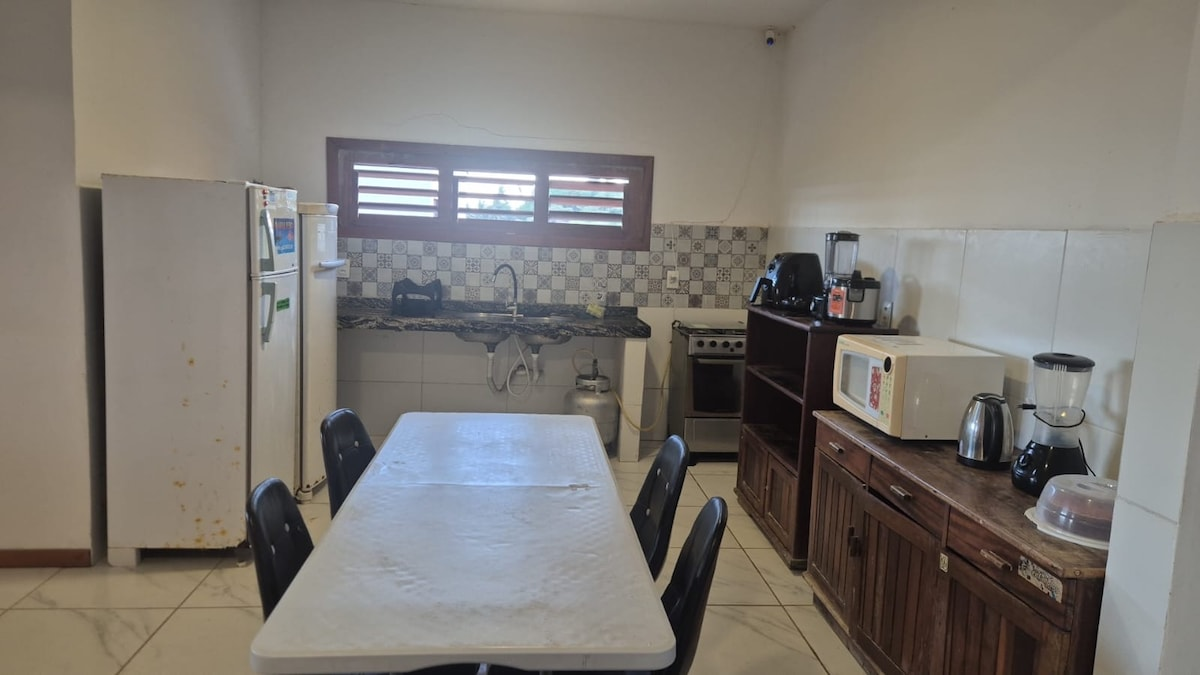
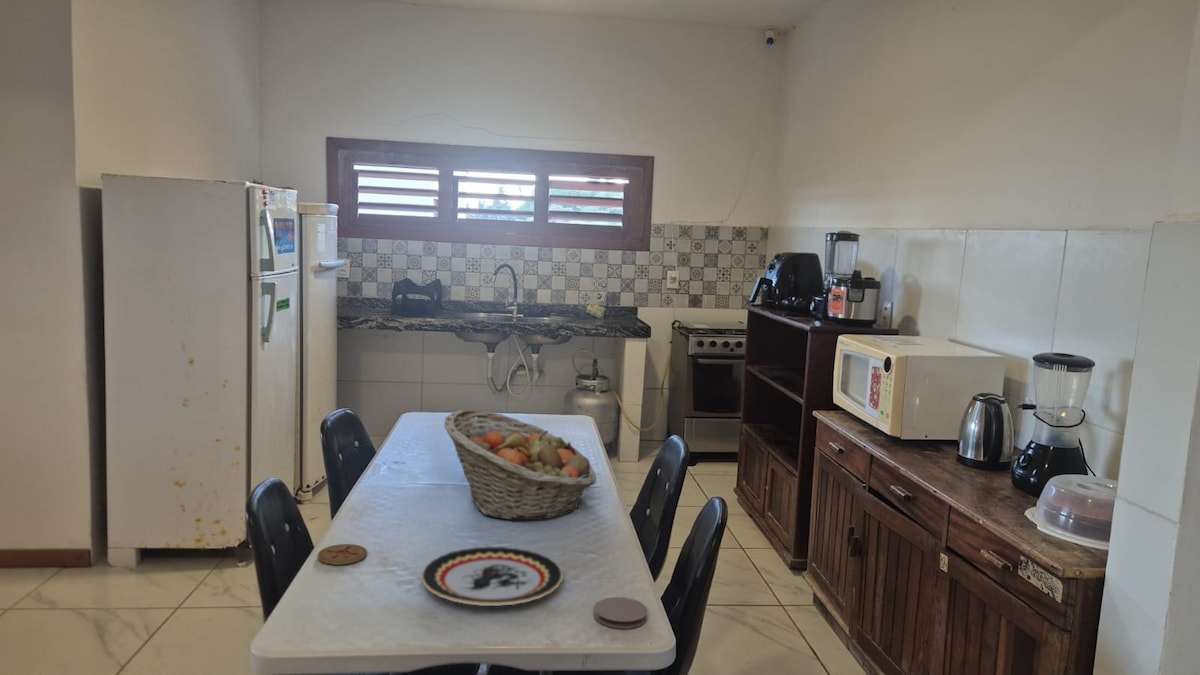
+ coaster (342, 554)
+ coaster (620, 612)
+ fruit basket (520, 459)
+ plate (492, 578)
